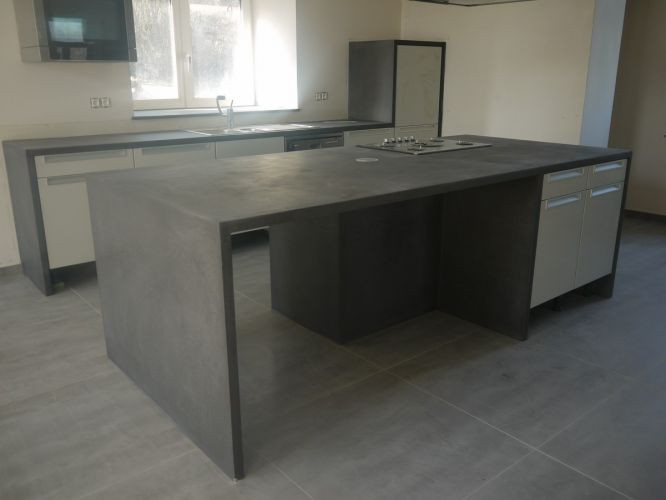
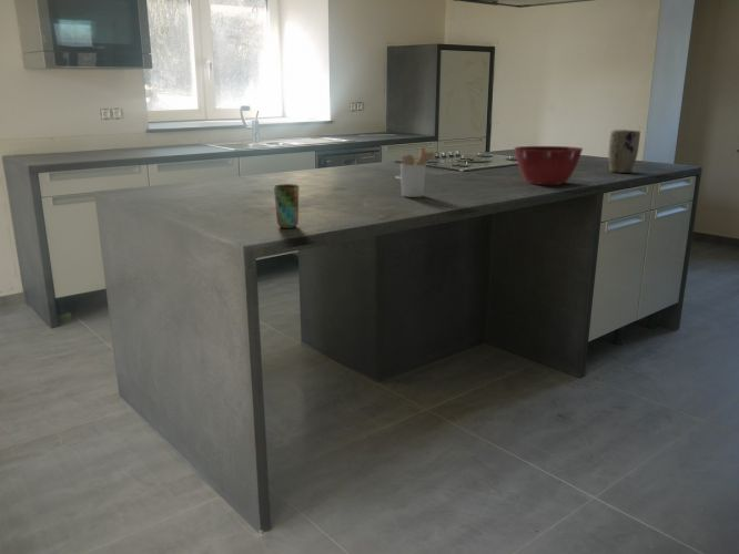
+ cup (286, 206)
+ plant pot (622, 151)
+ utensil holder (418, 172)
+ mixing bowl (546, 165)
